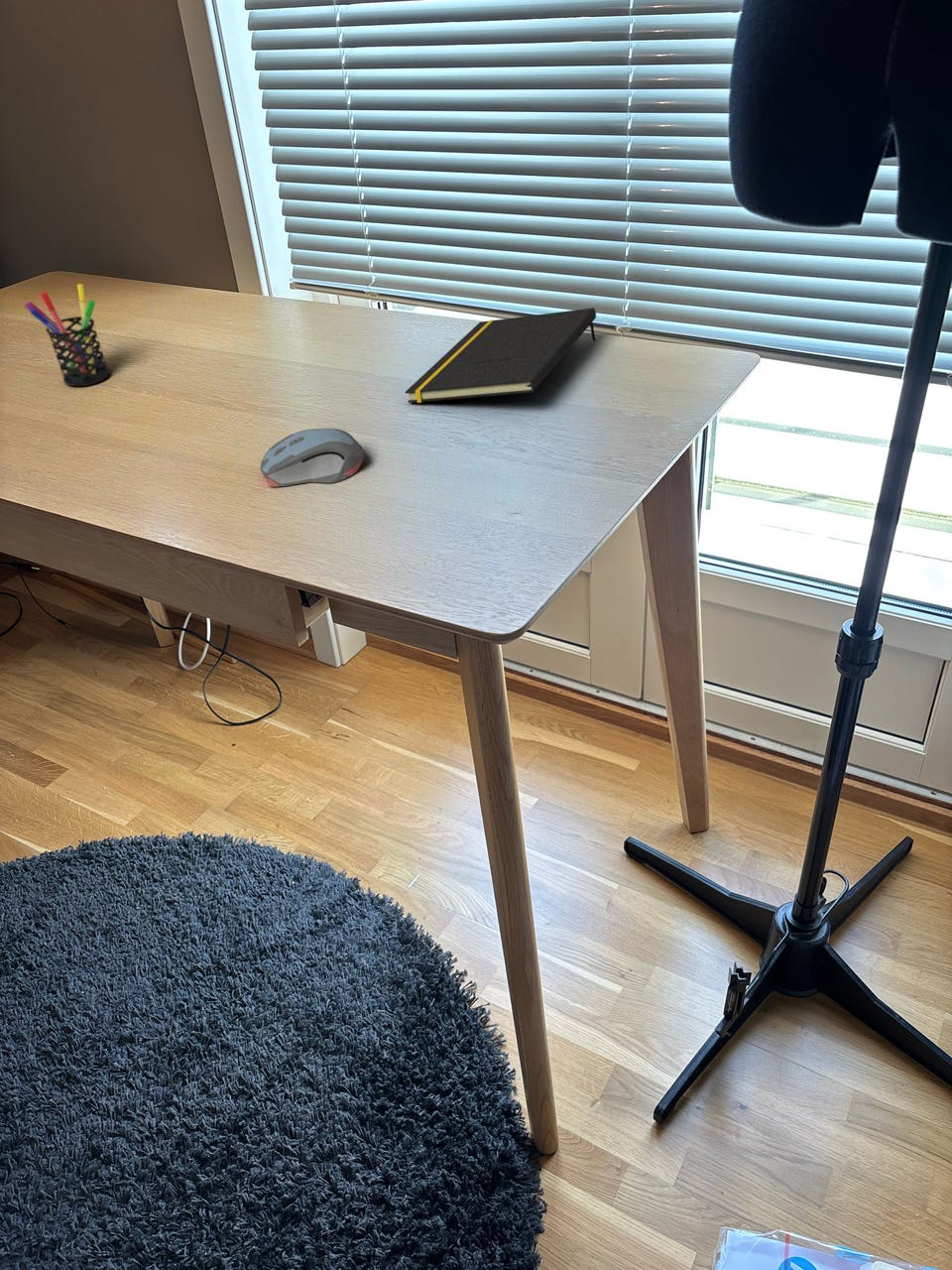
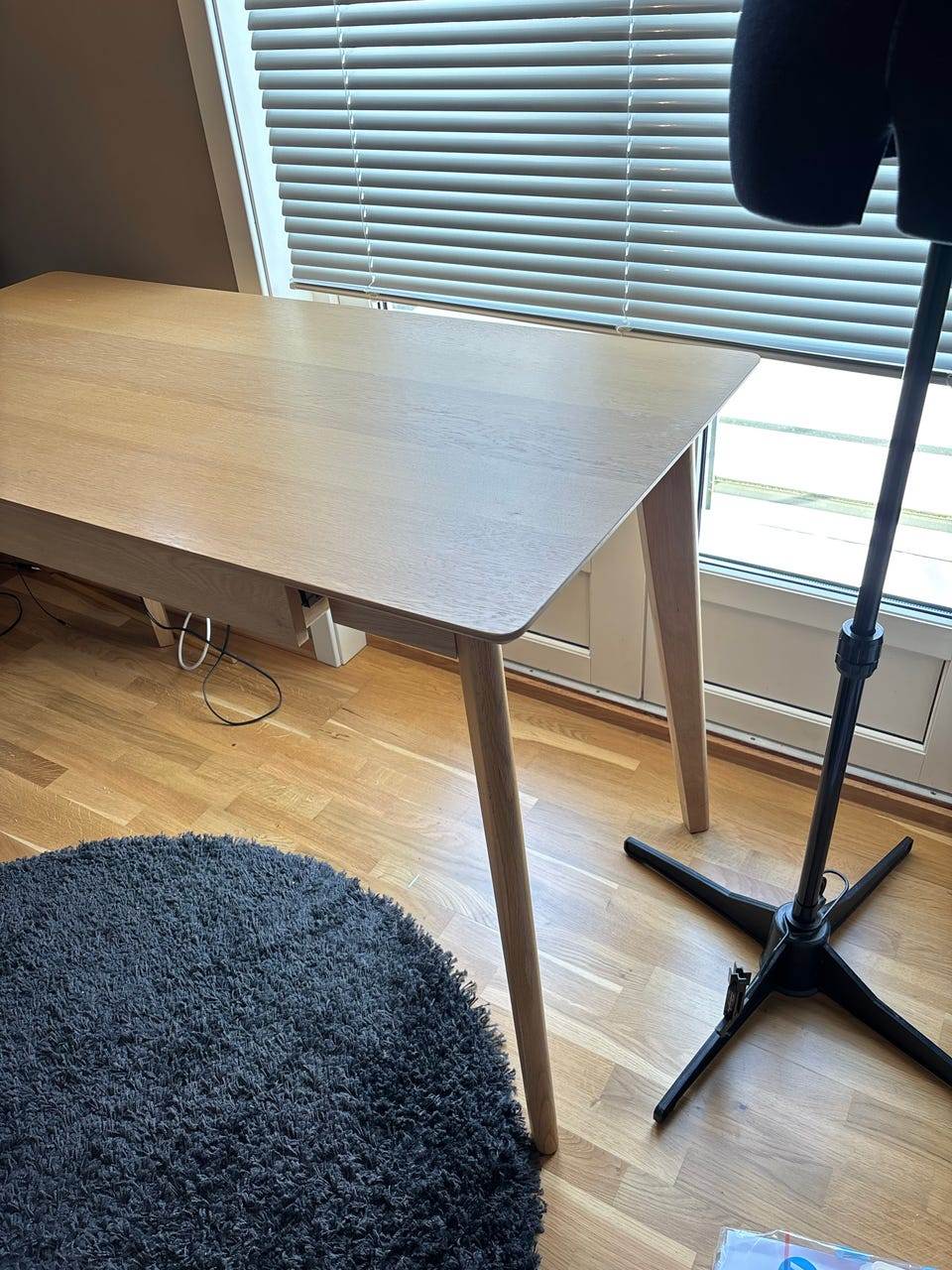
- notepad (504, 353)
- computer mouse (310, 452)
- pen holder (75, 332)
